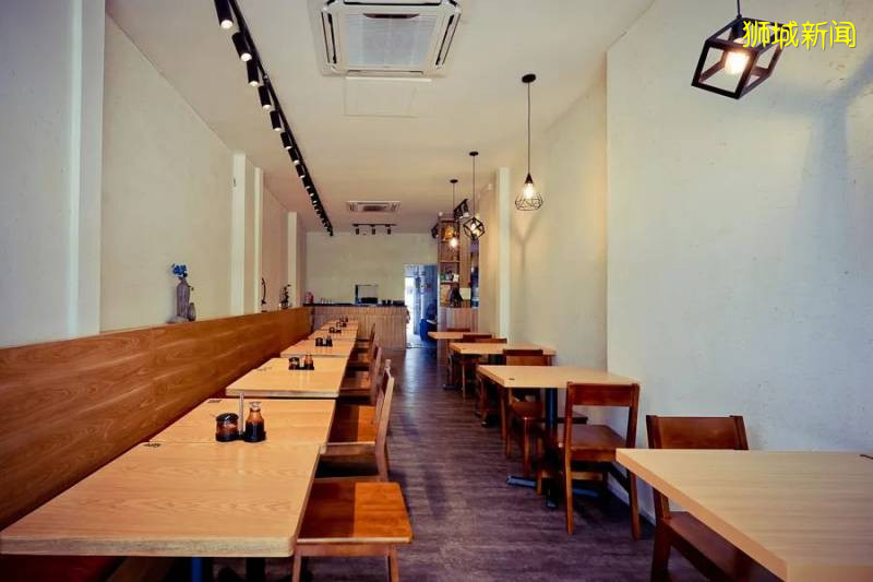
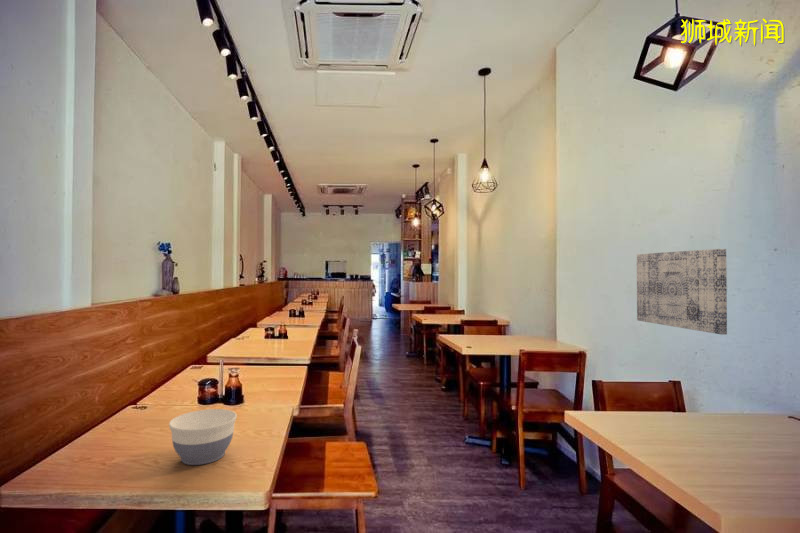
+ wall art (676, 289)
+ bowl (203, 437)
